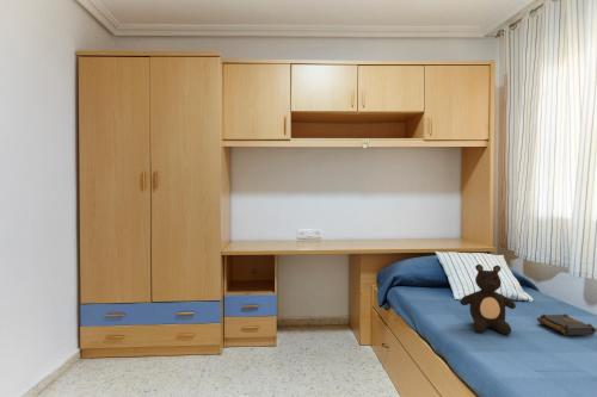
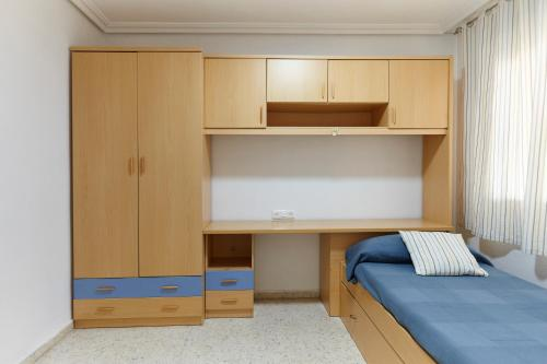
- book (565, 323)
- teddy bear (488, 297)
